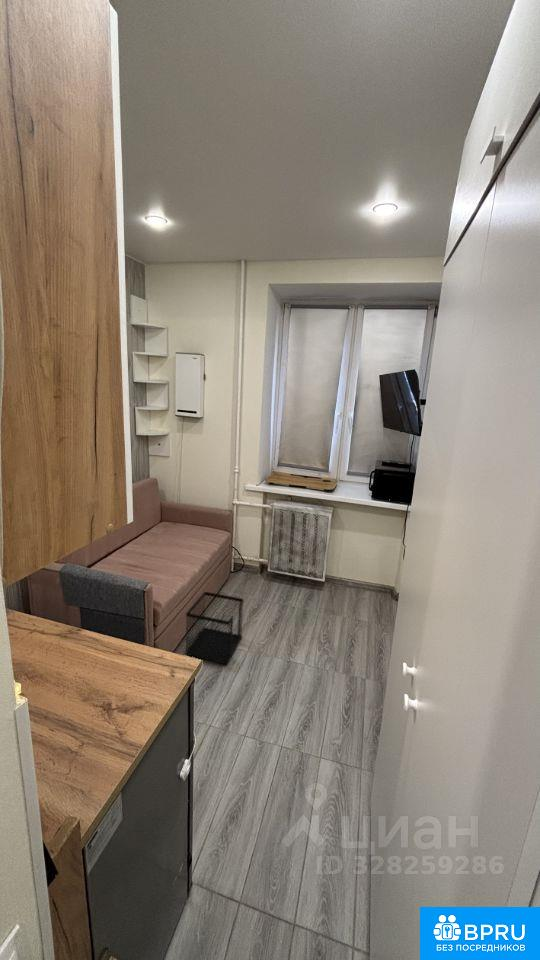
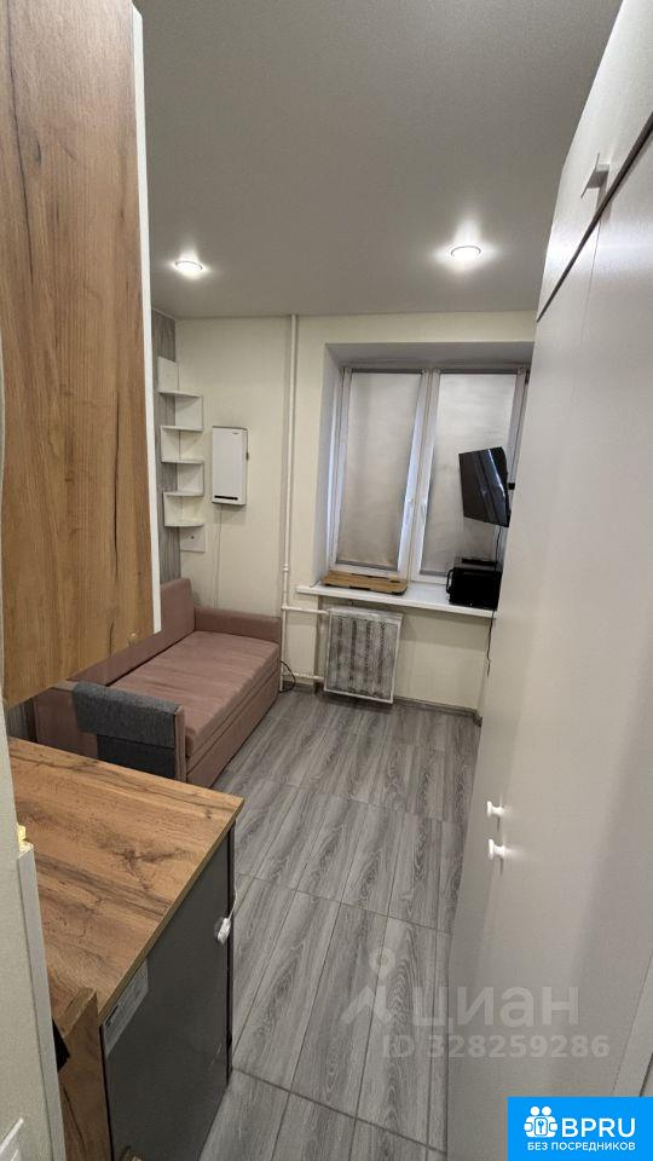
- wastebasket (215, 625)
